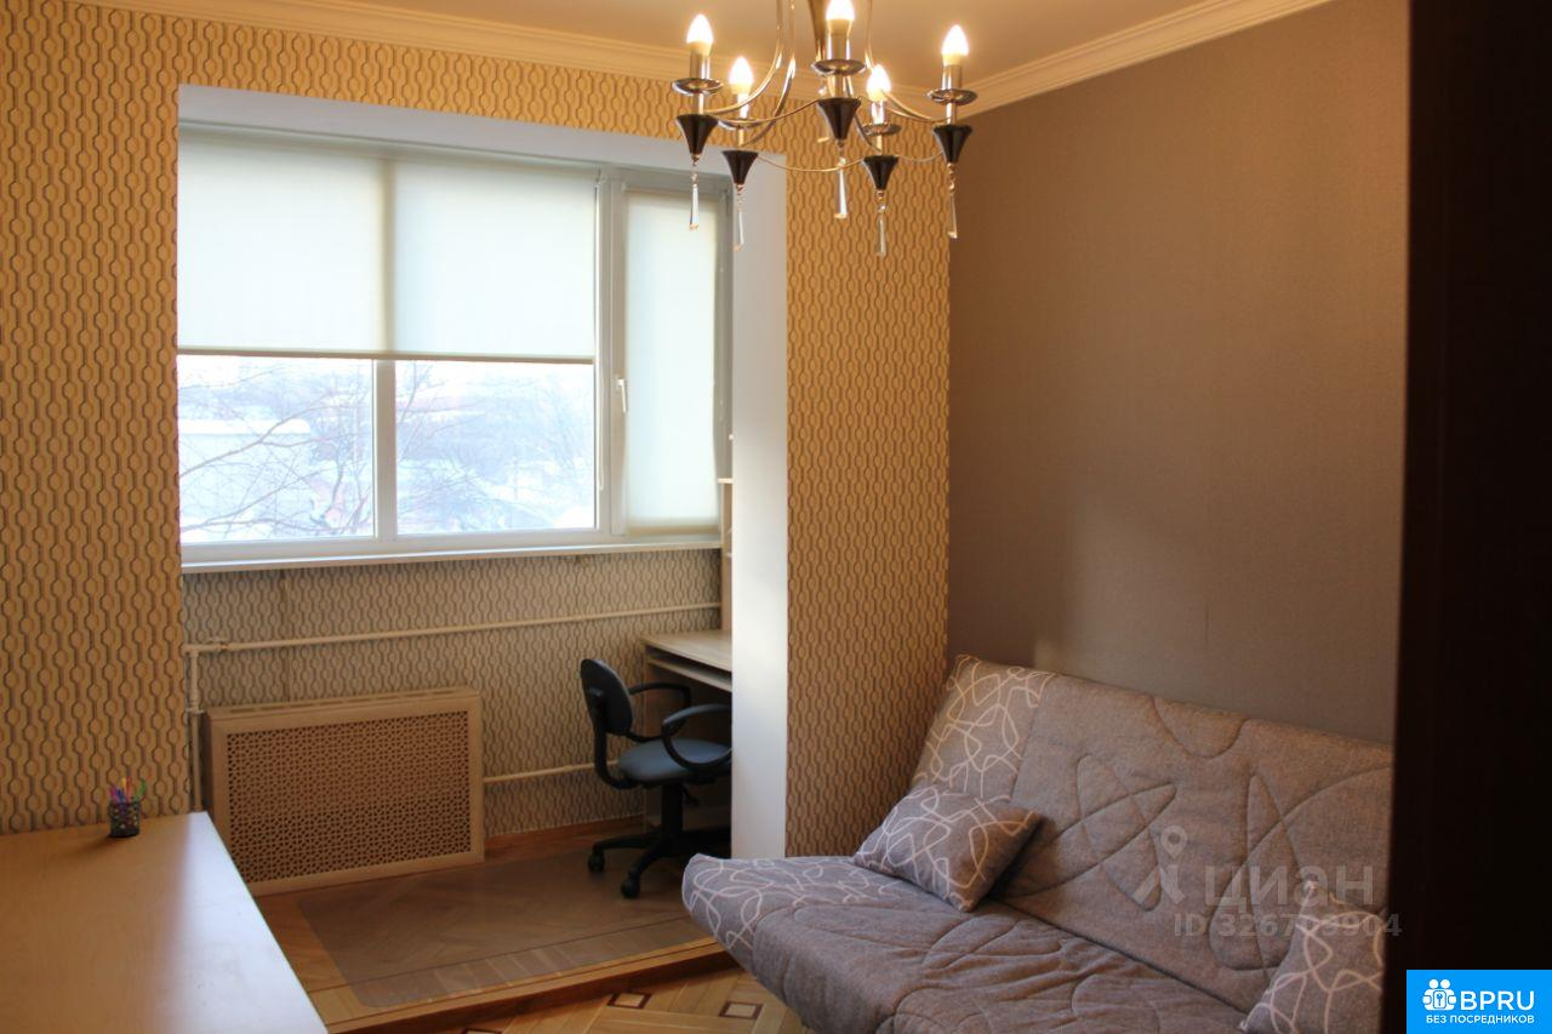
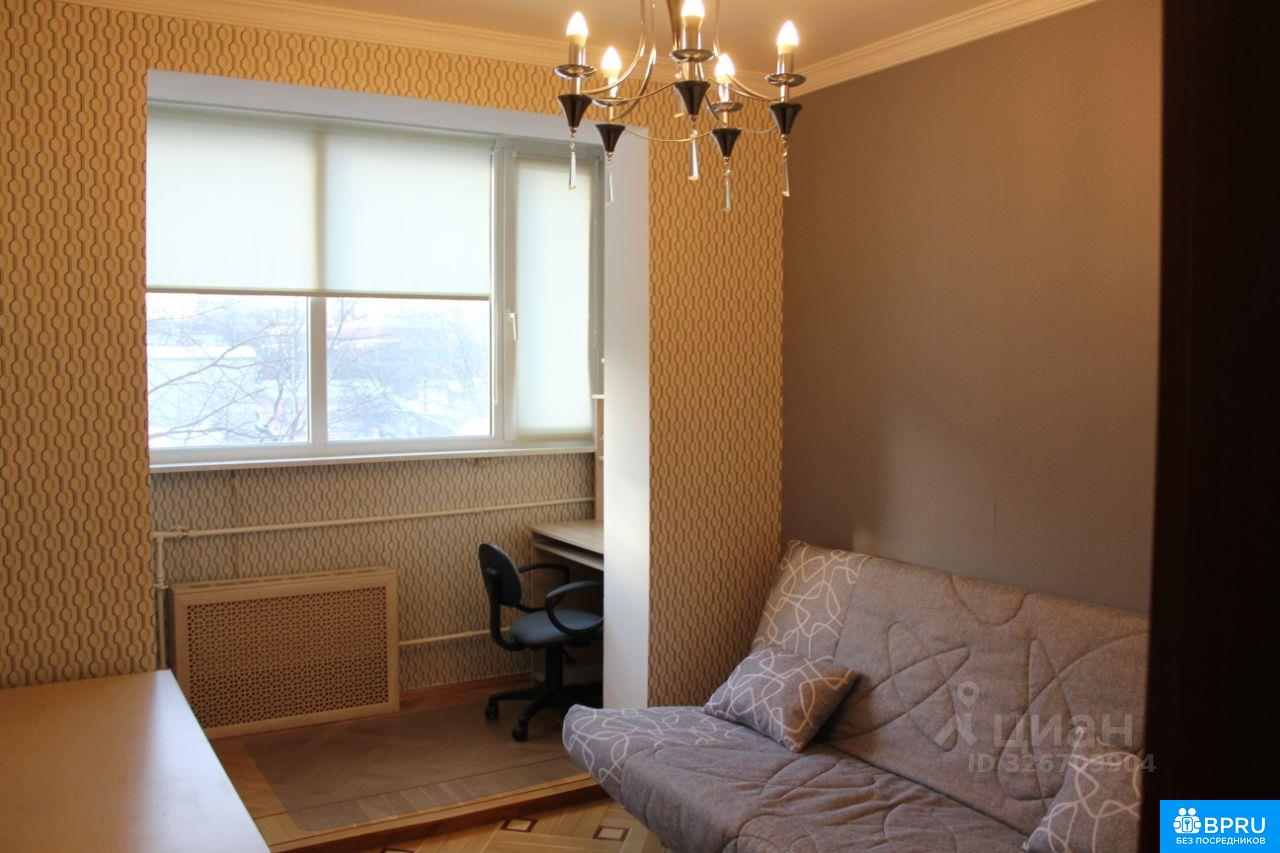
- pen holder (129, 804)
